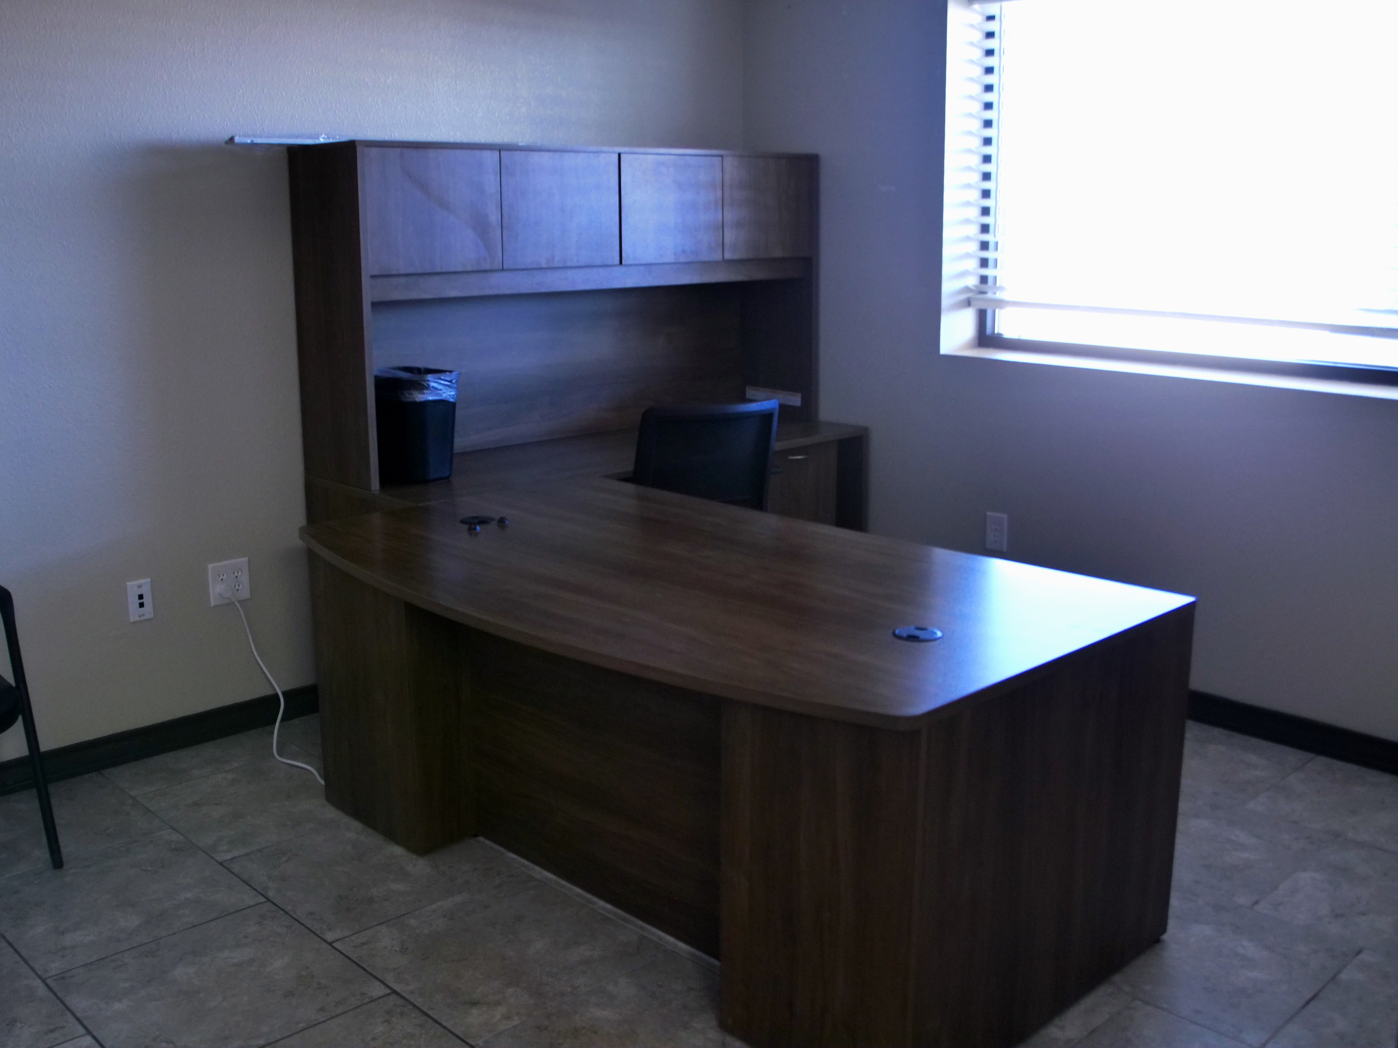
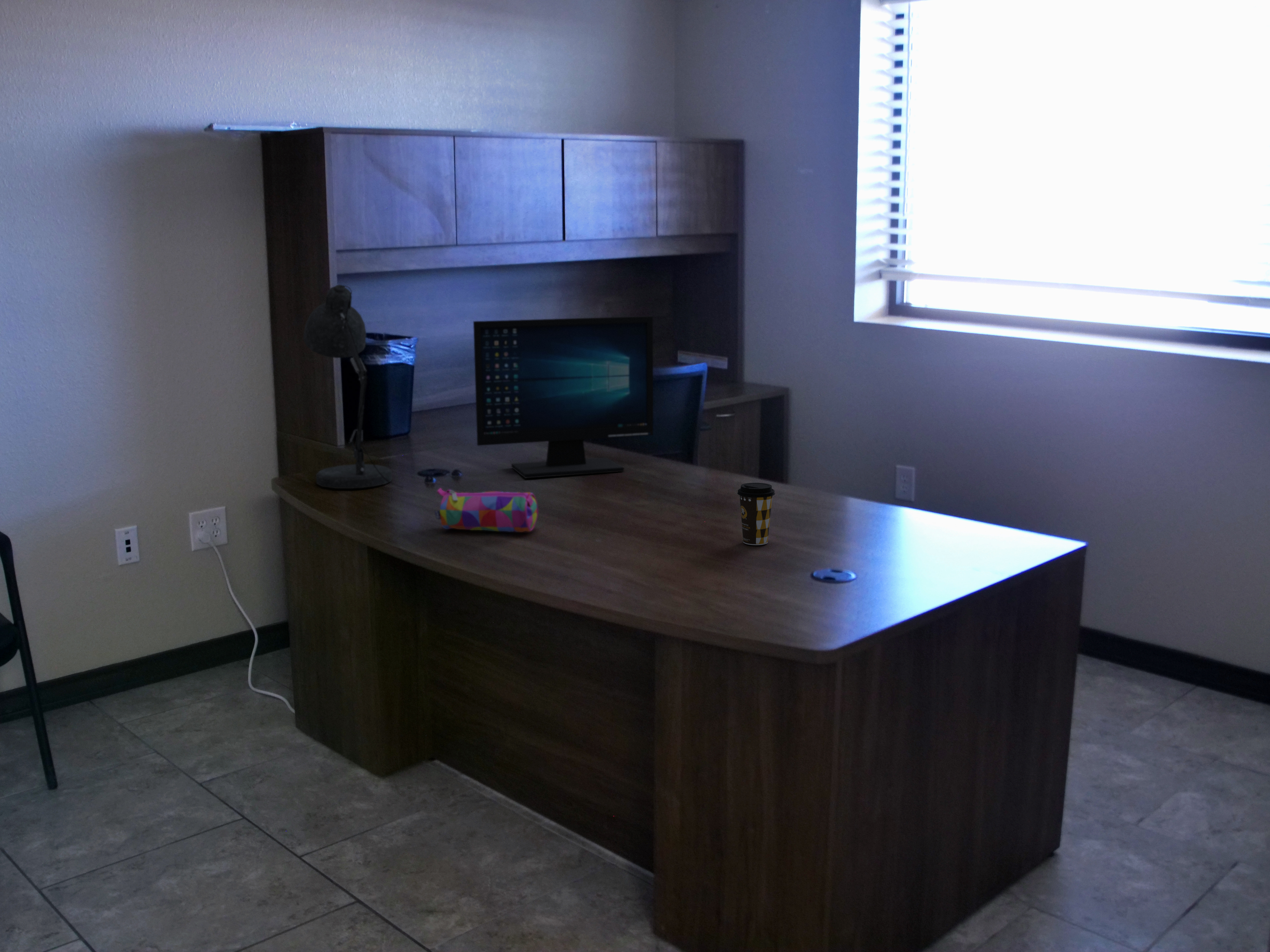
+ computer monitor (566, 395)
+ pencil case (487, 510)
+ coffee cup (756, 514)
+ desk lamp (359, 379)
